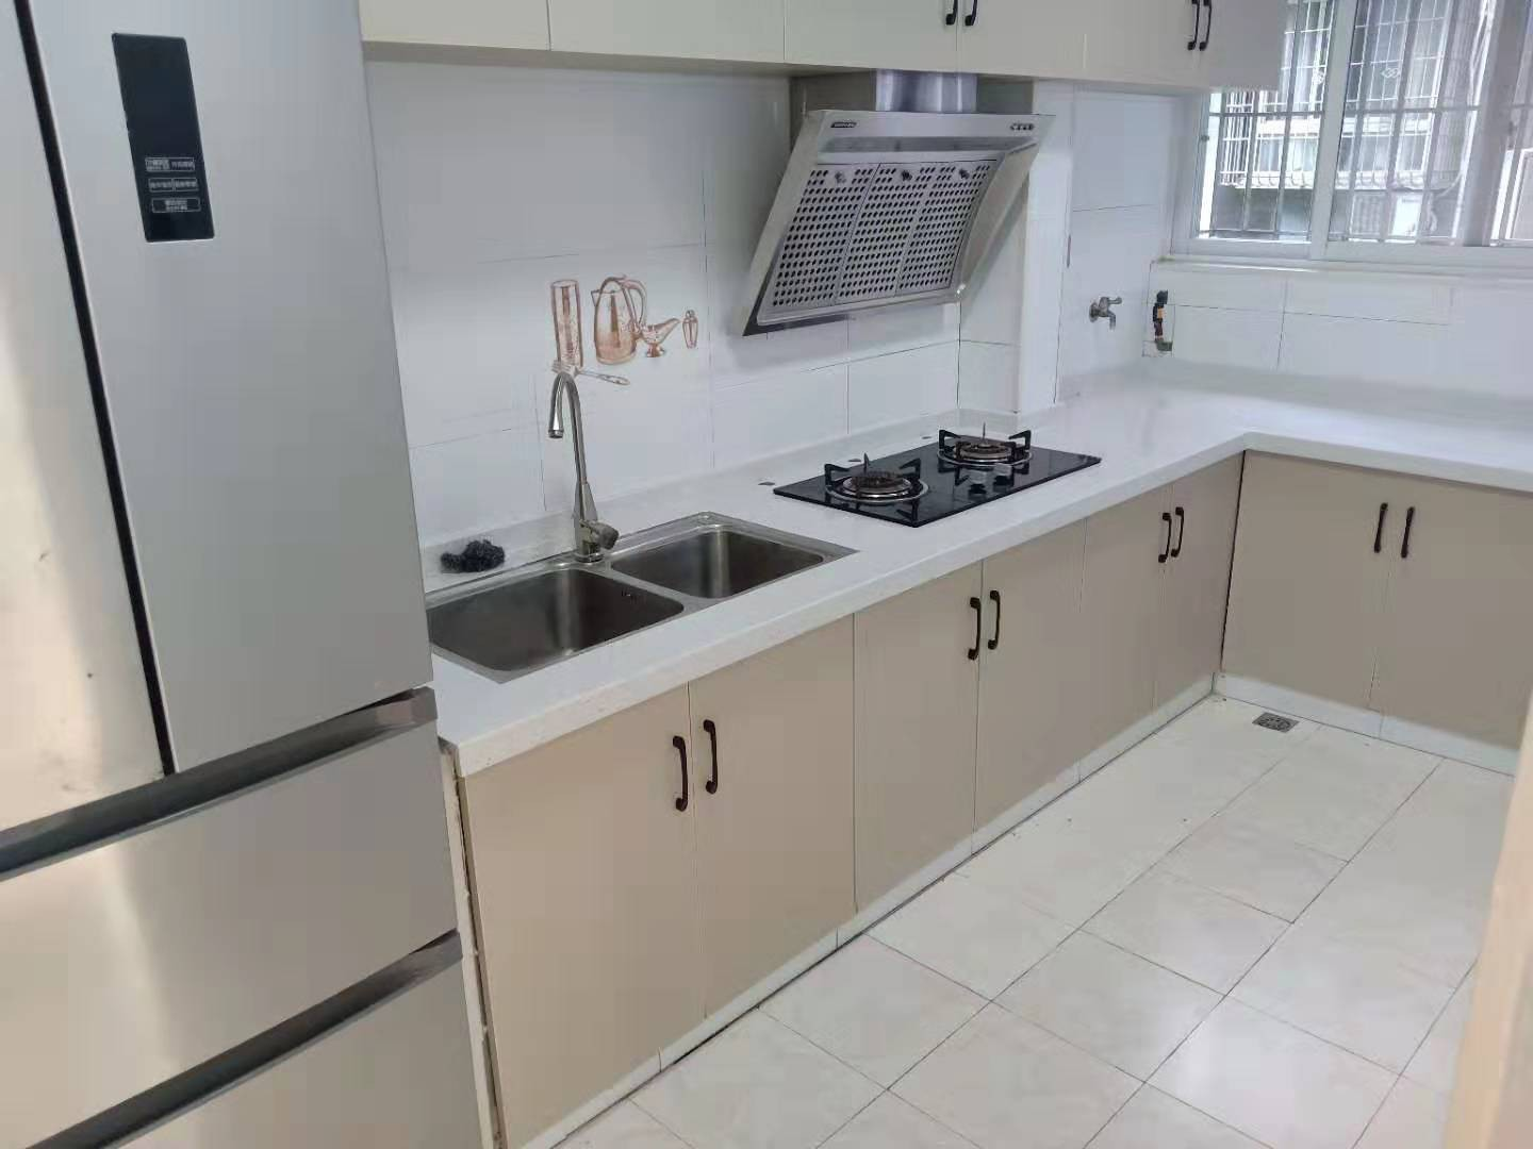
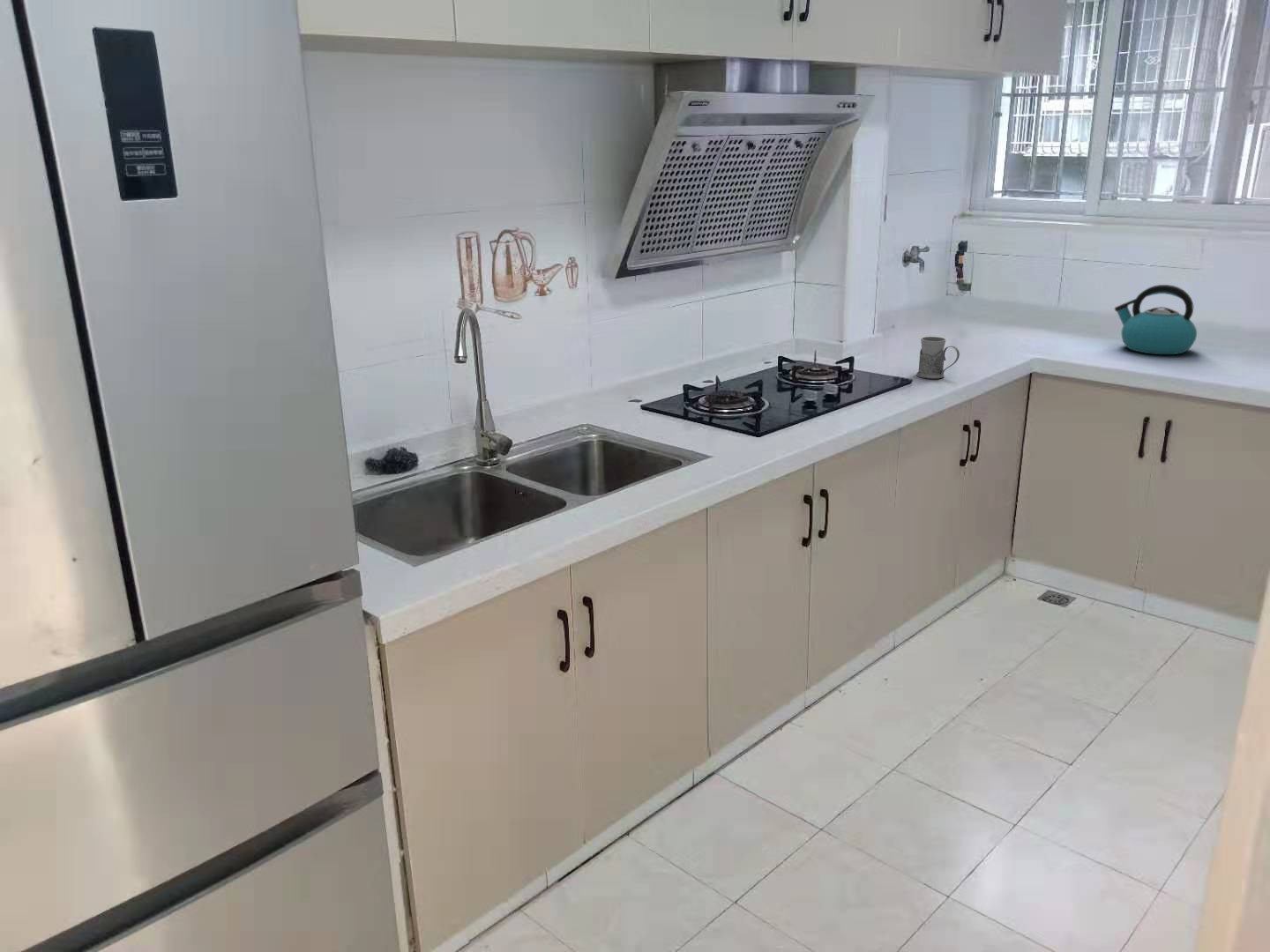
+ mug (938, 358)
+ kettle (1155, 316)
